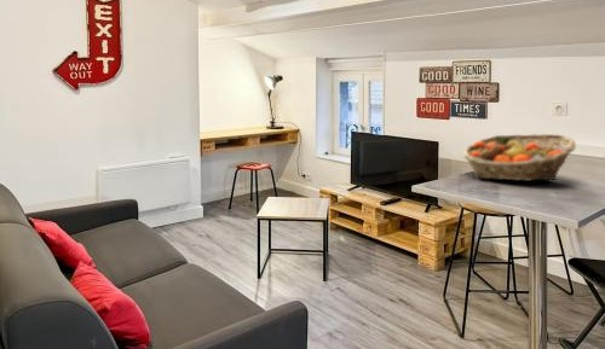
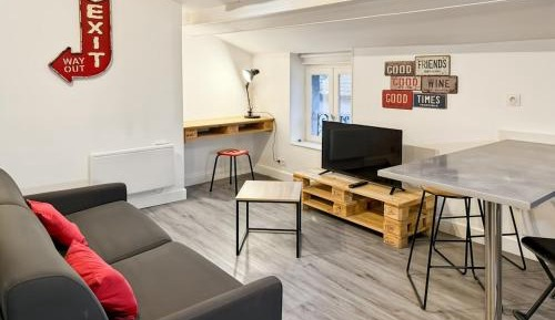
- fruit basket (515, 156)
